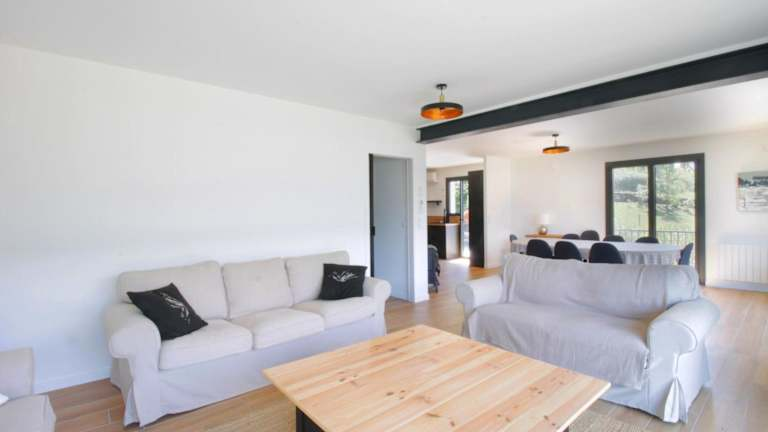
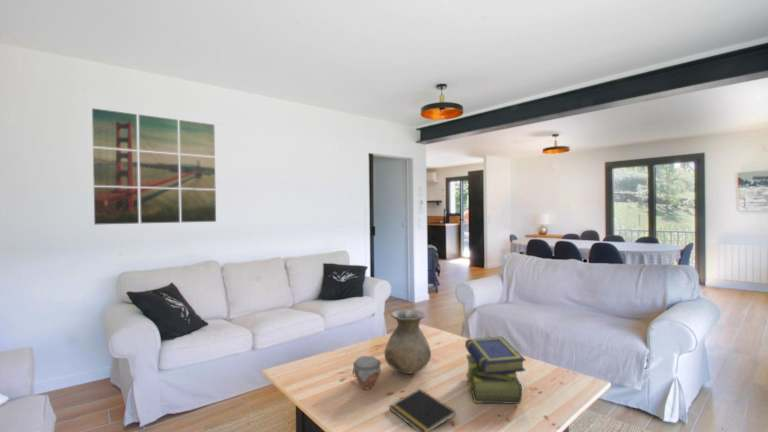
+ stack of books (494, 367)
+ notepad (421, 410)
+ jar (367, 372)
+ vase (407, 341)
+ wall art (159, 170)
